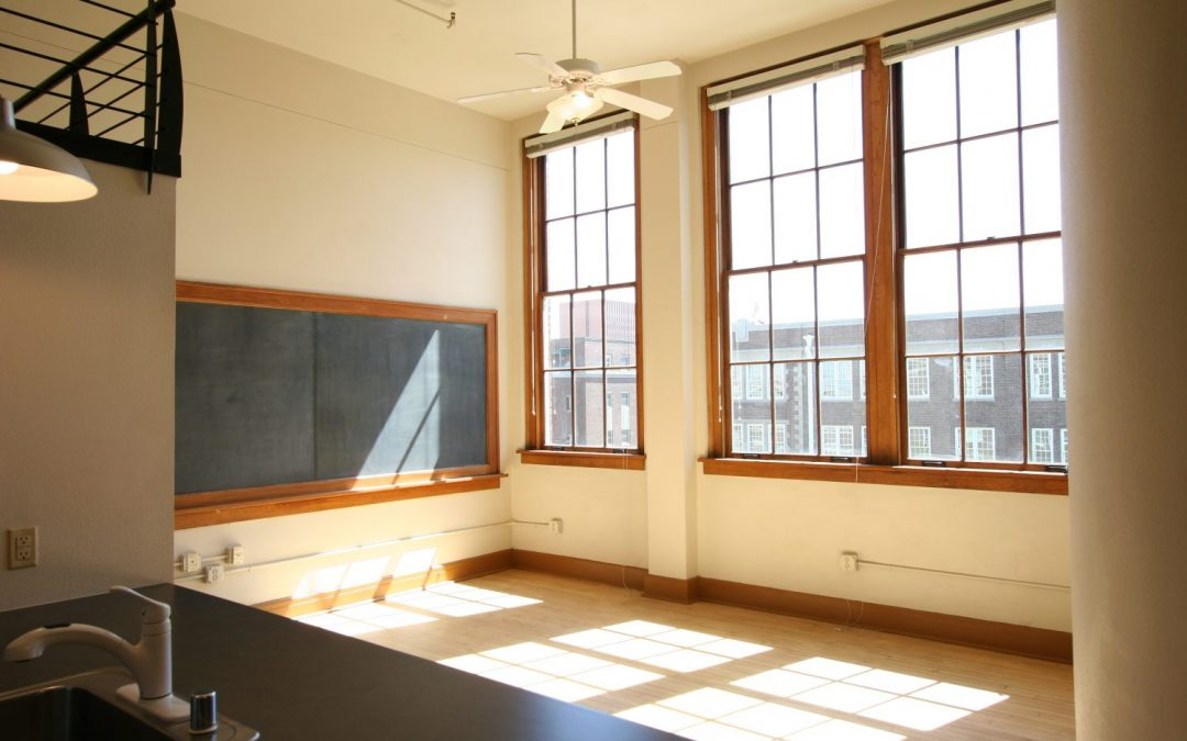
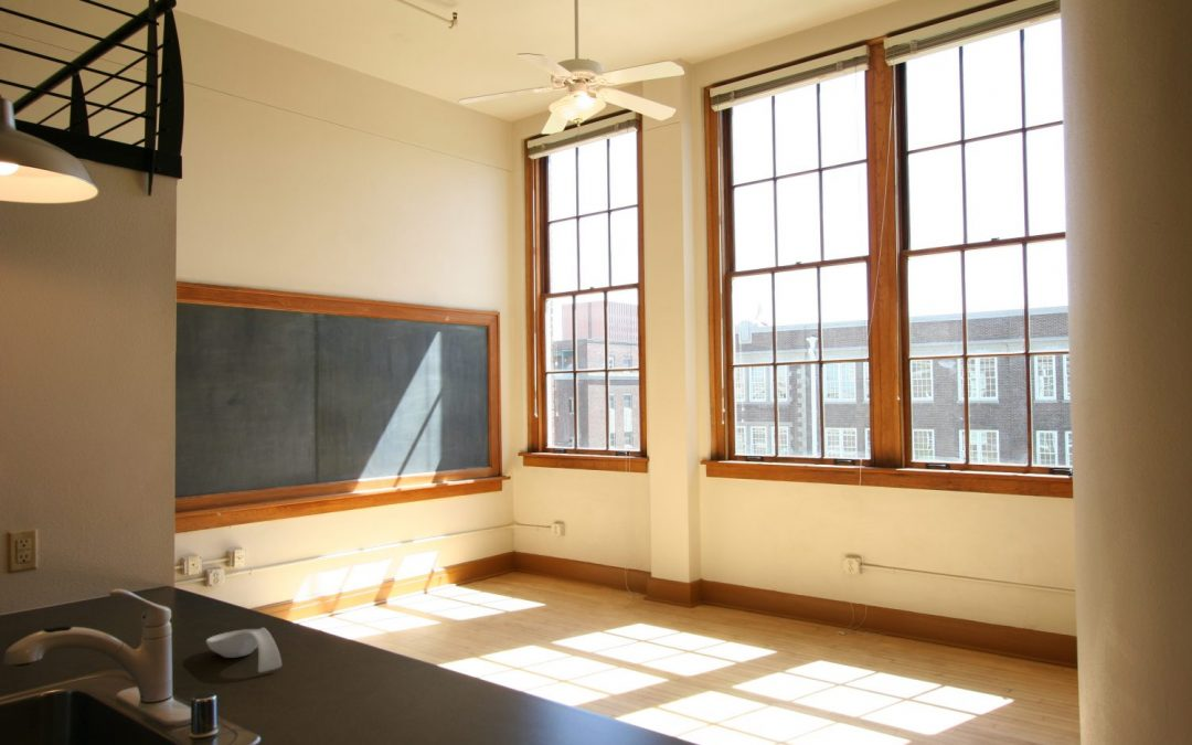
+ spoon rest (247, 641)
